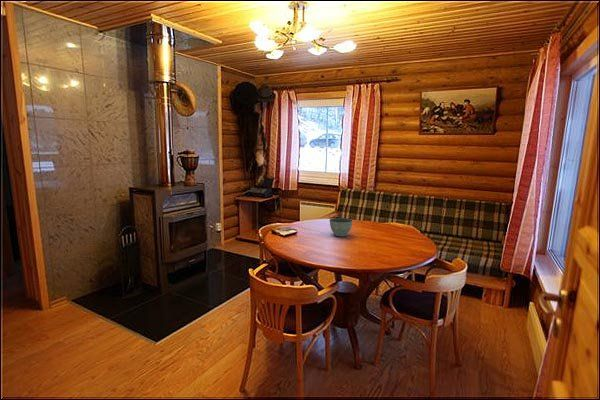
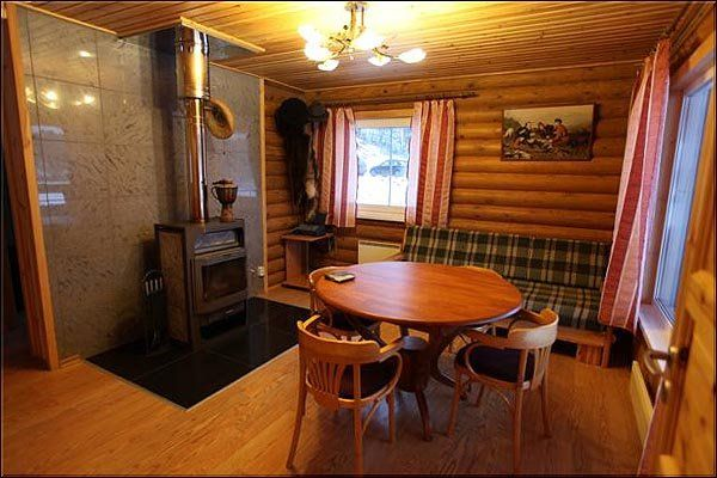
- flower pot (340, 227)
